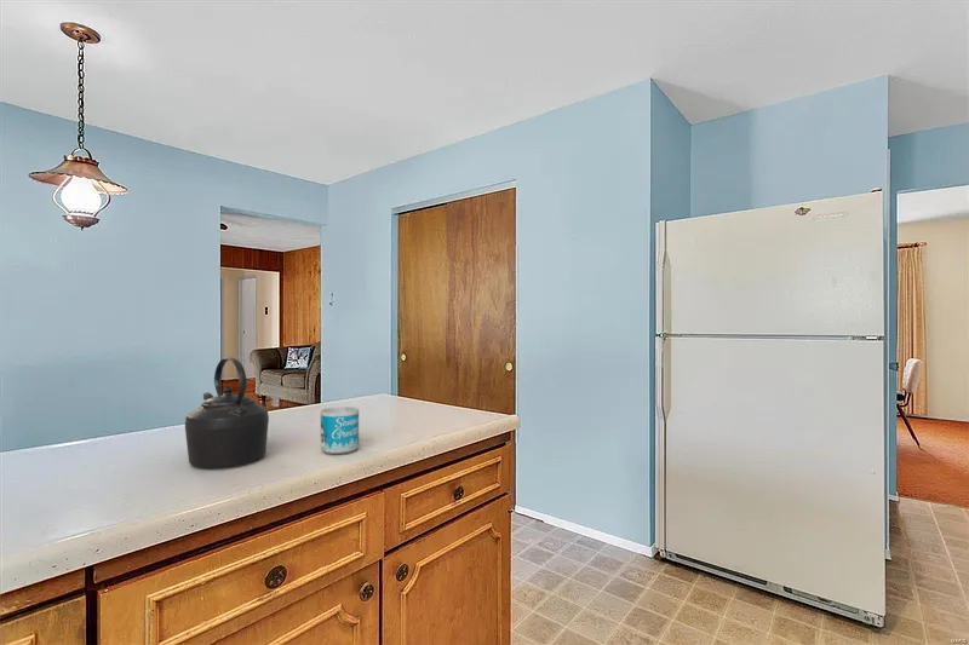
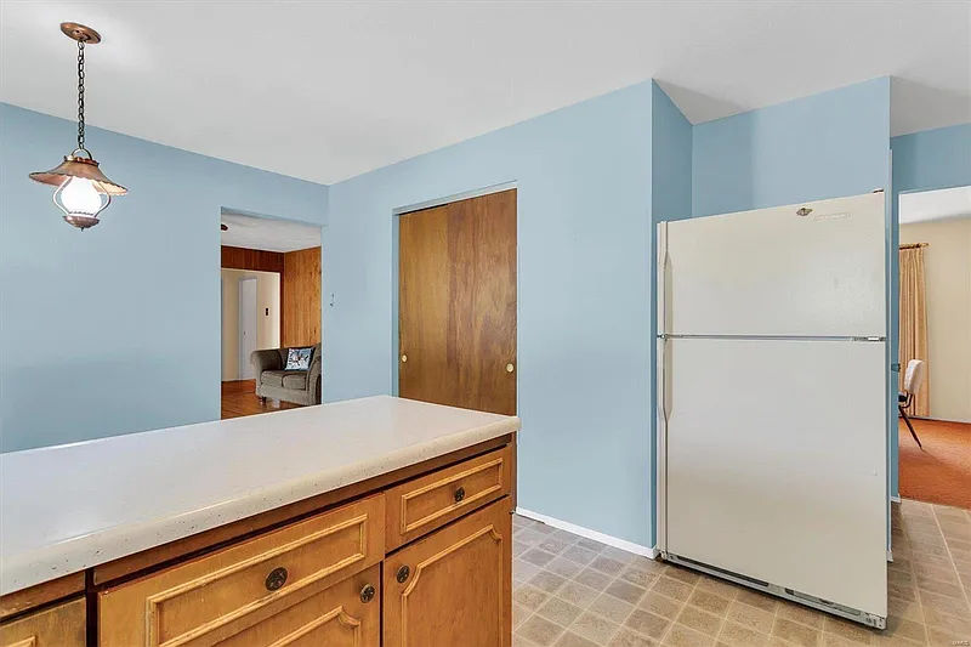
- kettle (222, 405)
- mug (337, 427)
